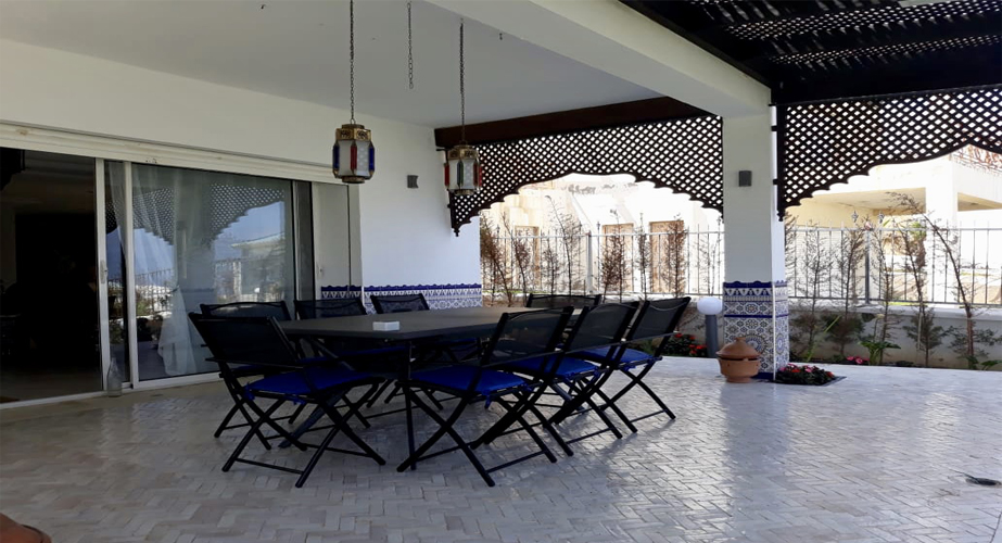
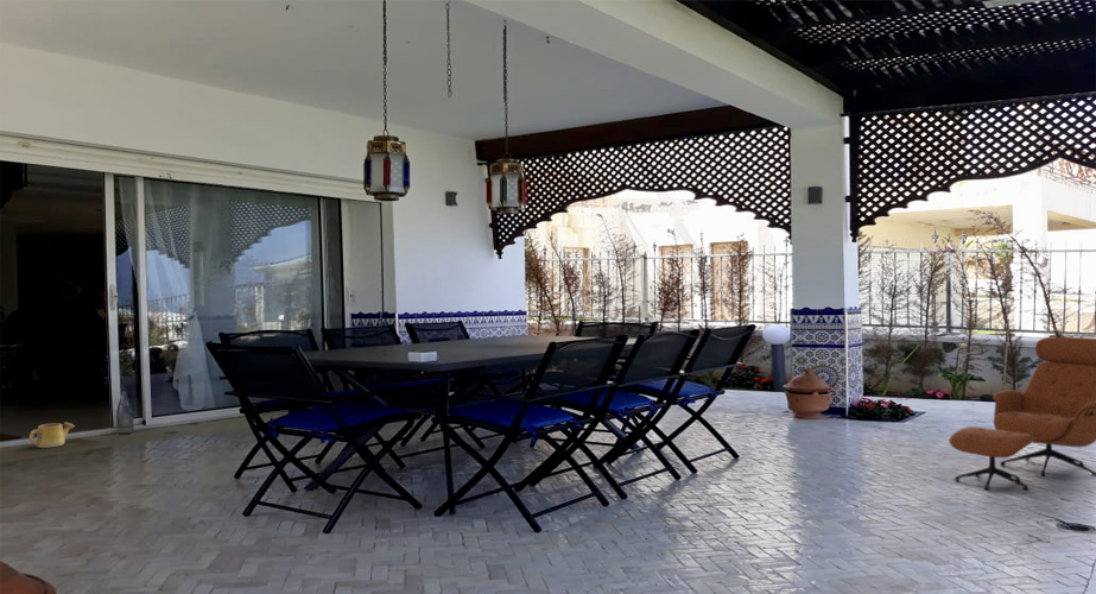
+ watering can (51, 435)
+ lounge chair (1028, 406)
